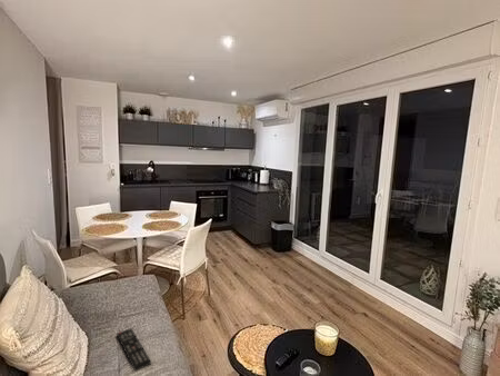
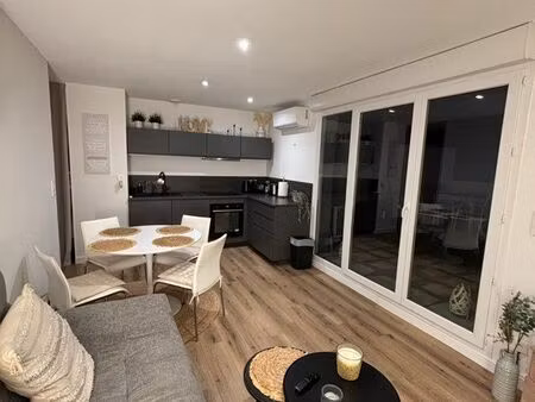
- remote control (132, 346)
